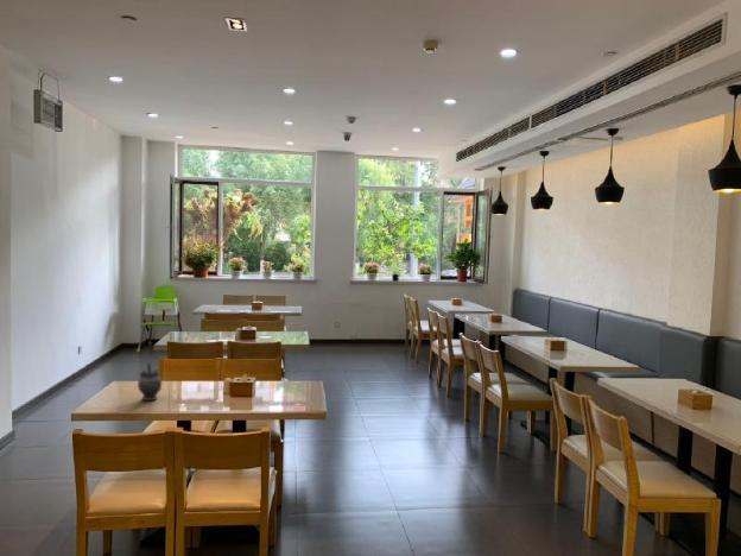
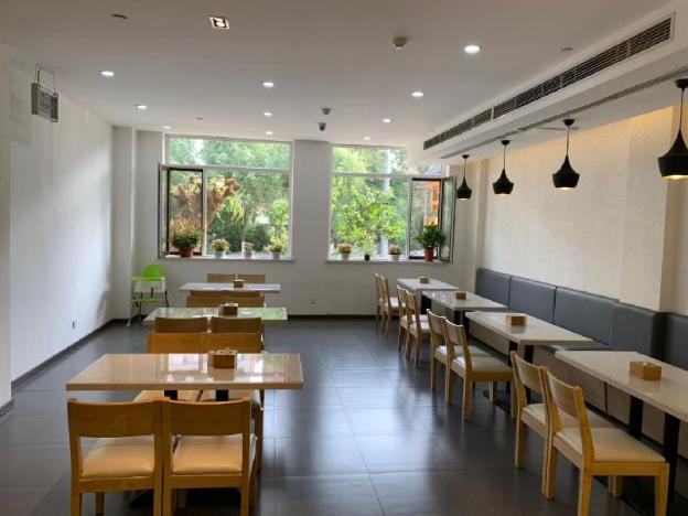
- teapot (150, 379)
